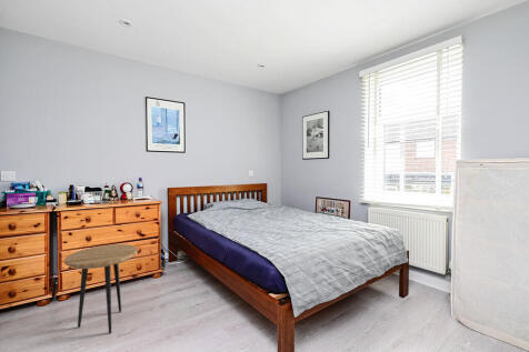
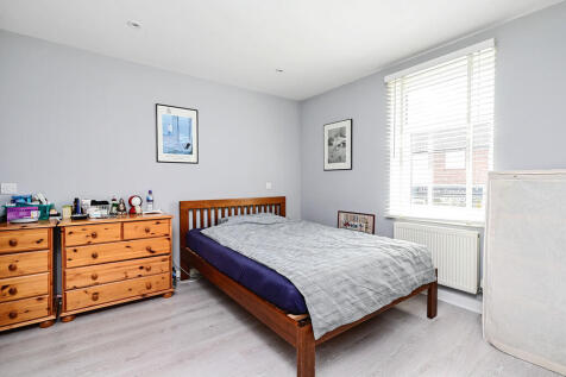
- side table (106, 288)
